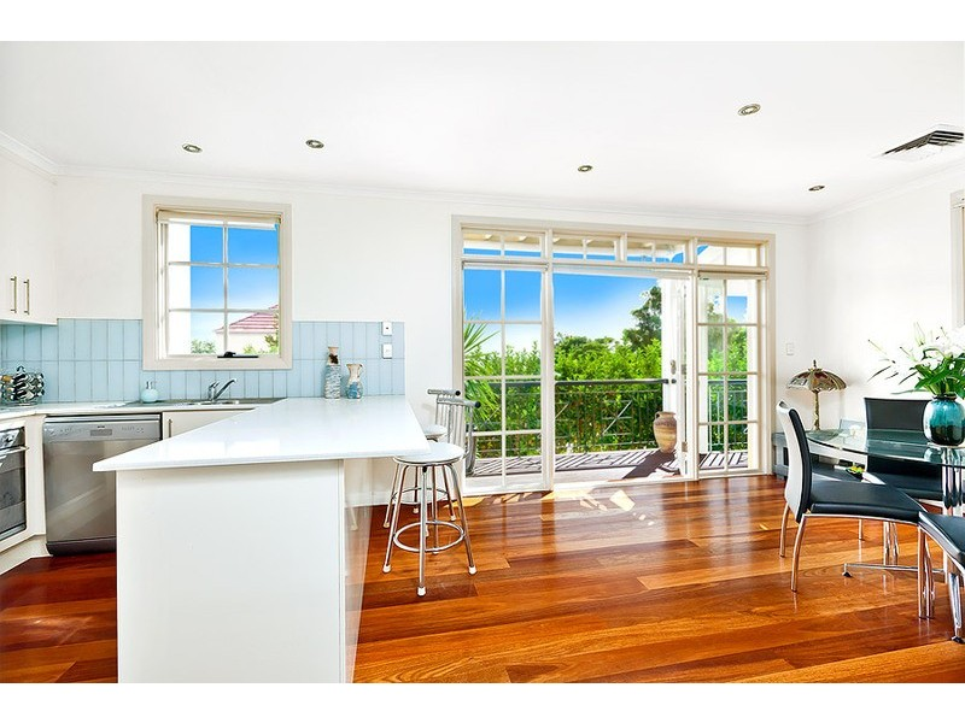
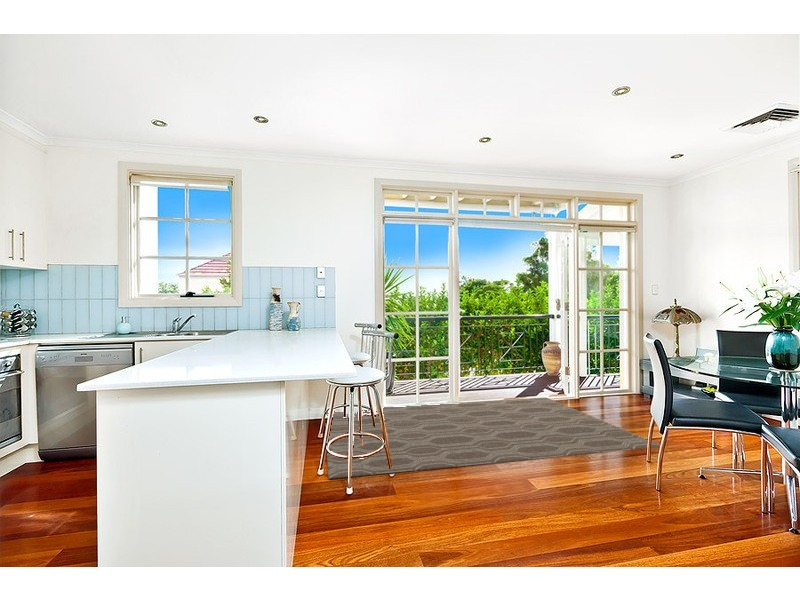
+ rug (469, 425)
